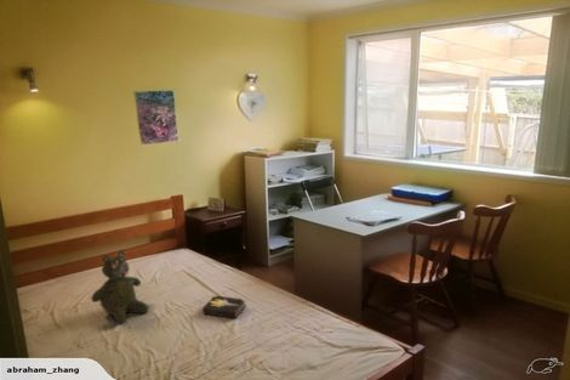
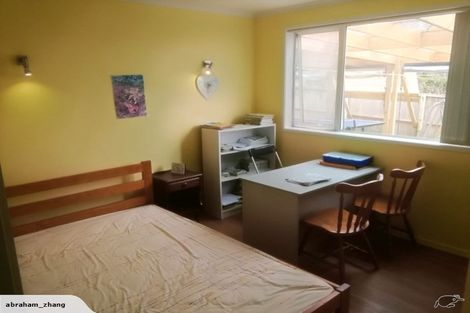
- hardback book (224, 306)
- teddy bear (121, 284)
